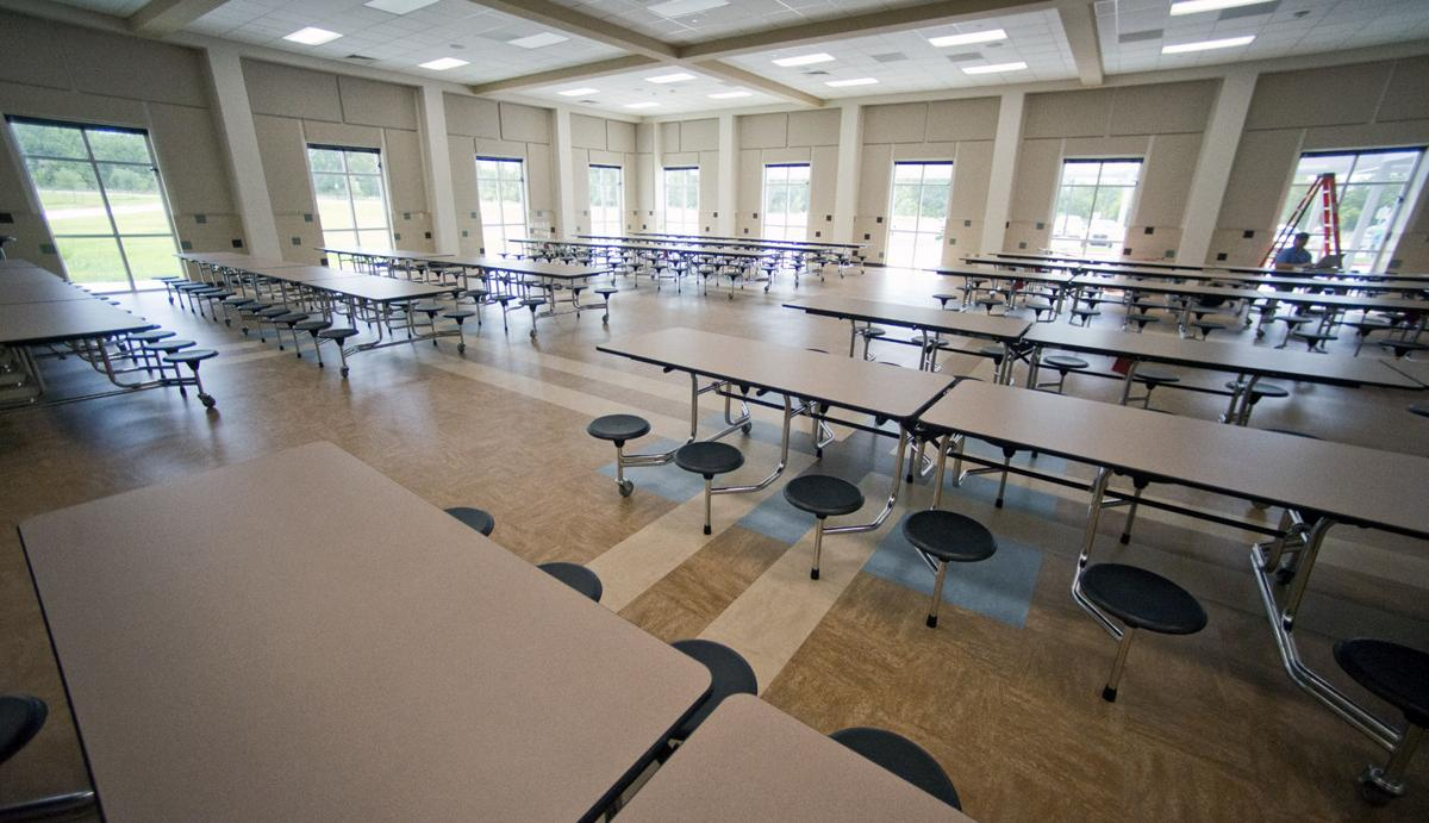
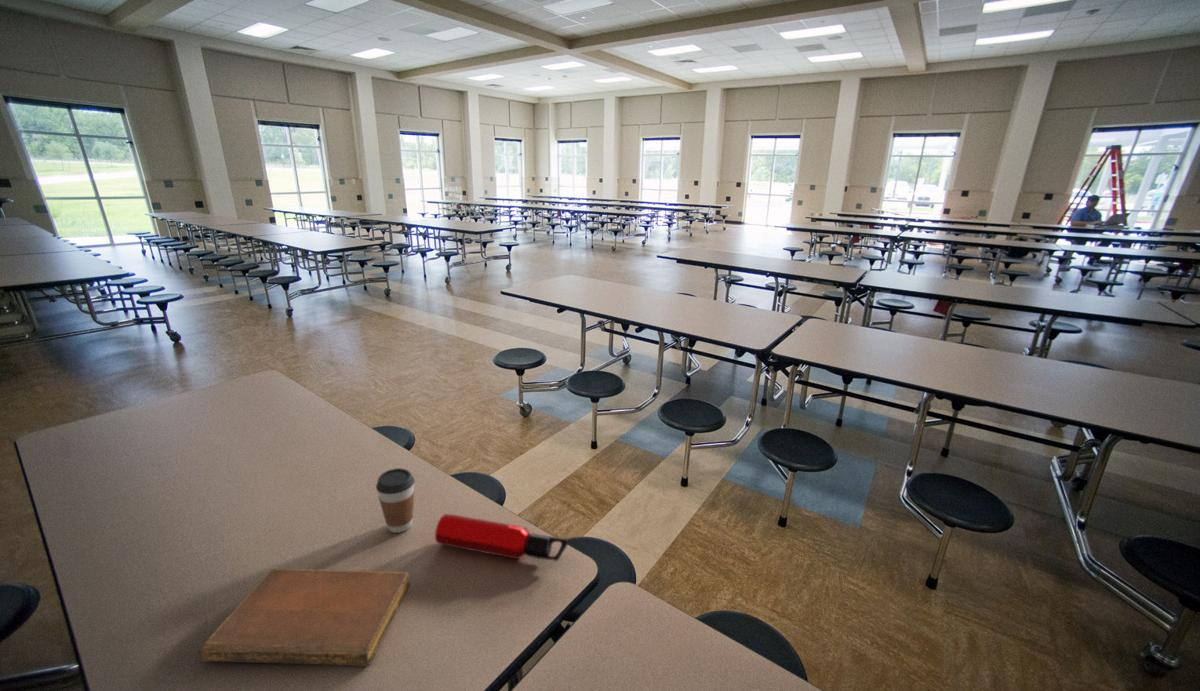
+ water bottle (498, 540)
+ notebook (315, 613)
+ coffee cup (397, 501)
